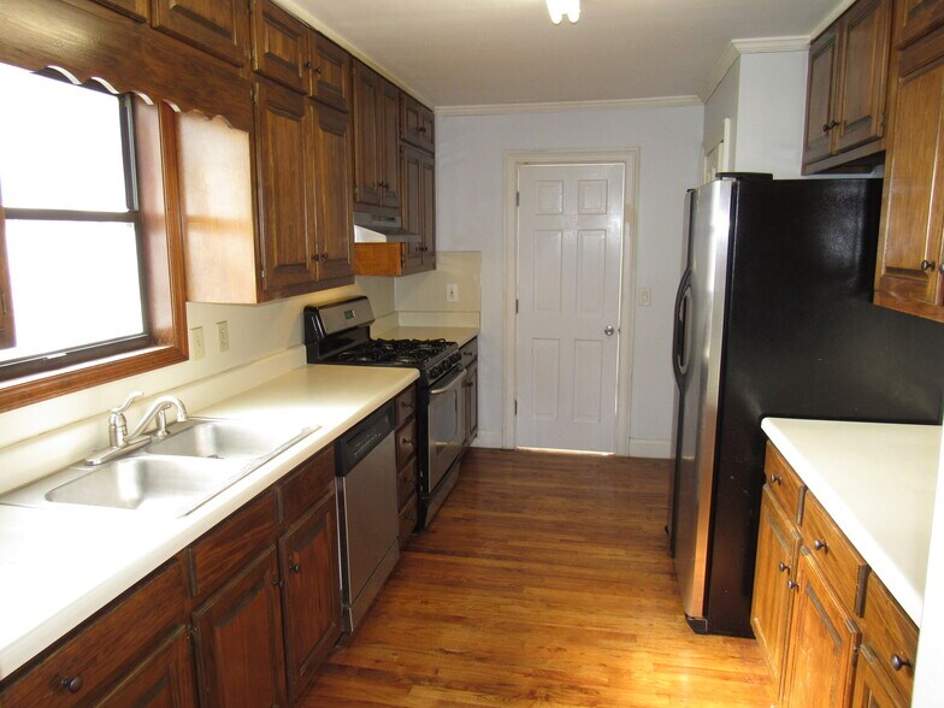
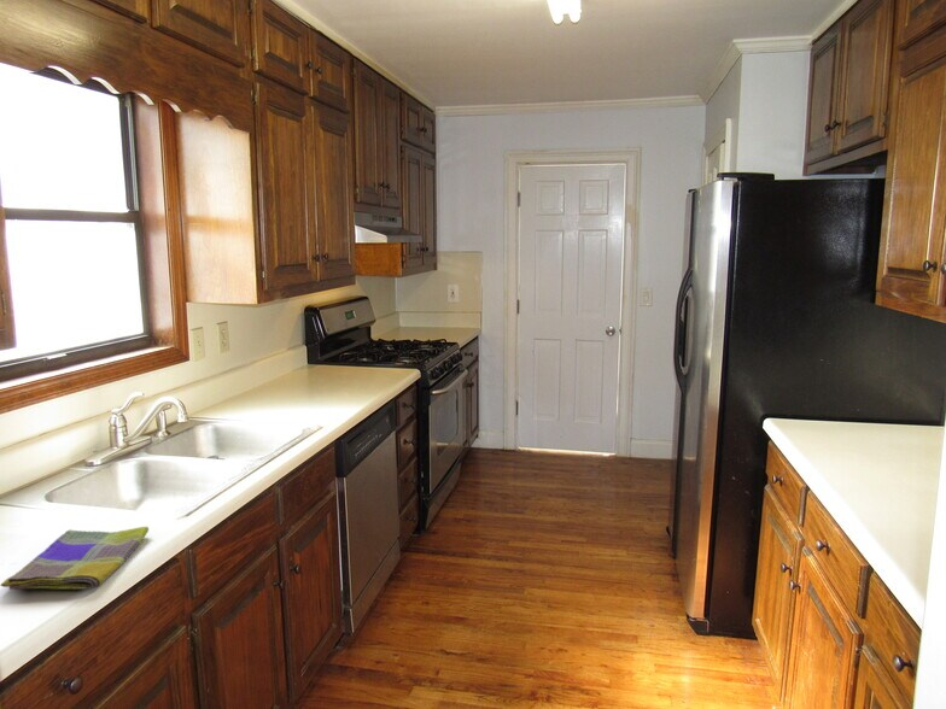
+ dish towel (81, 556)
